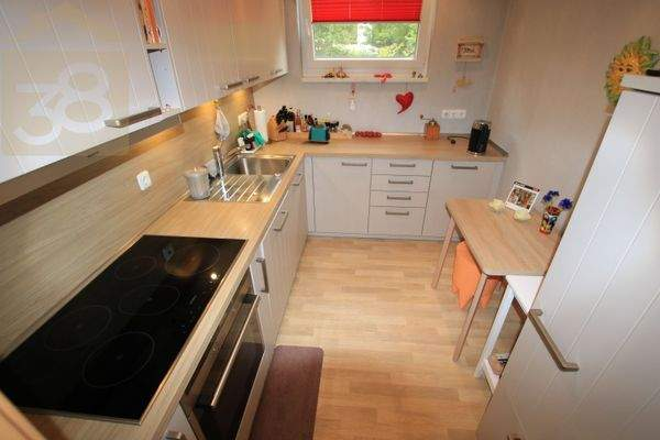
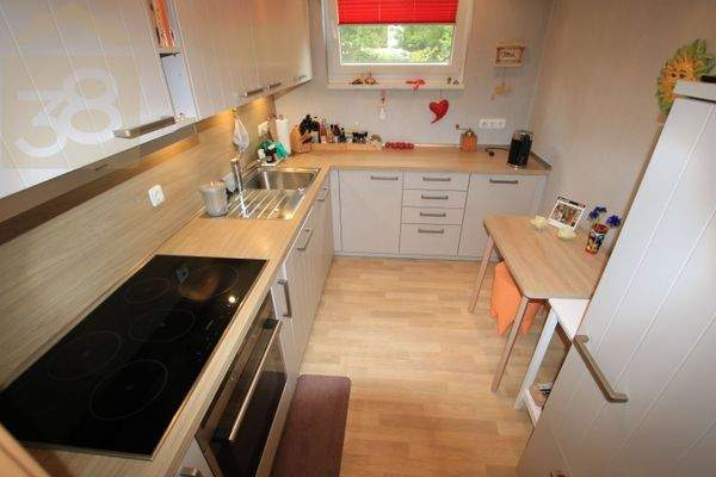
- toaster (319, 133)
